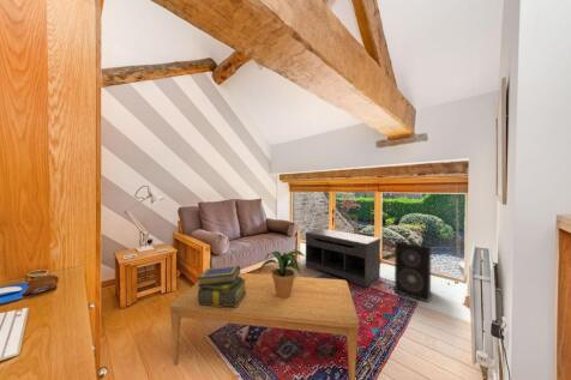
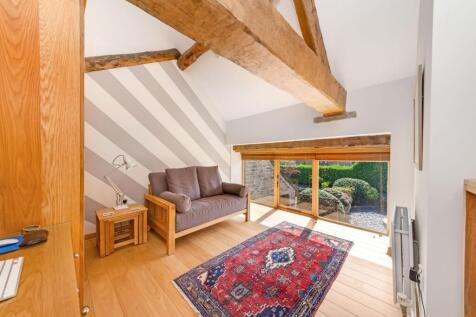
- bench (341, 253)
- stack of books (221, 284)
- coffee table (268, 318)
- potted plant (283, 272)
- speaker (414, 266)
